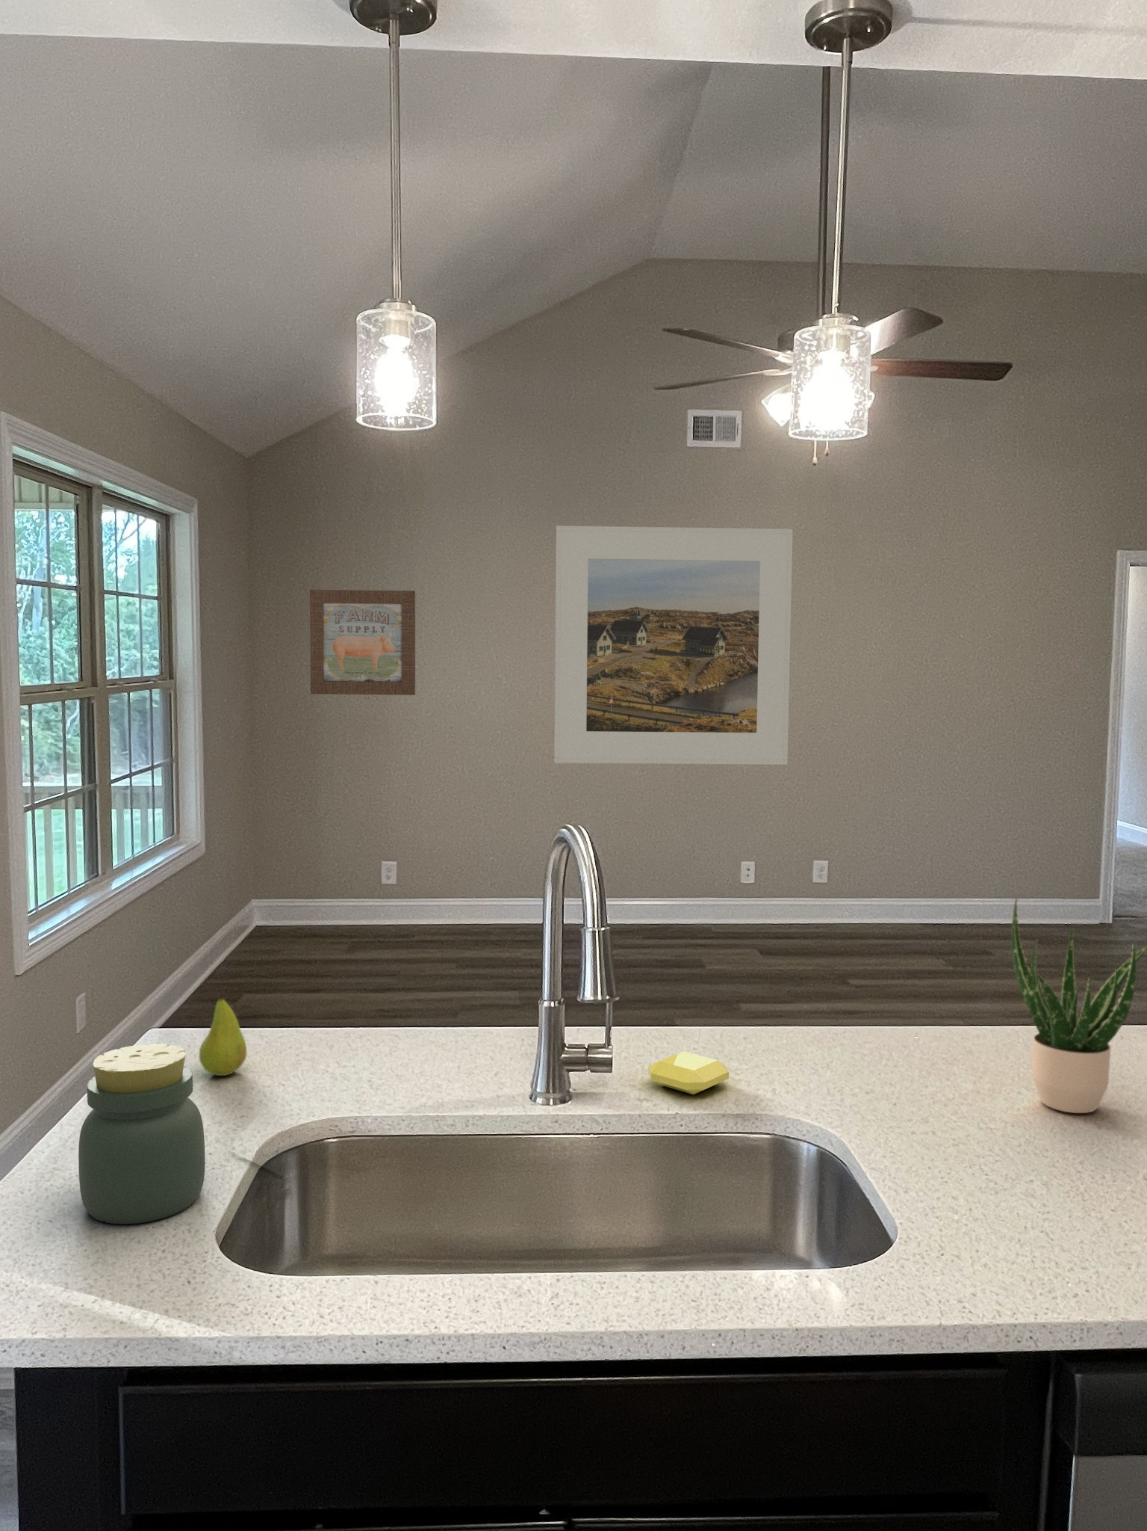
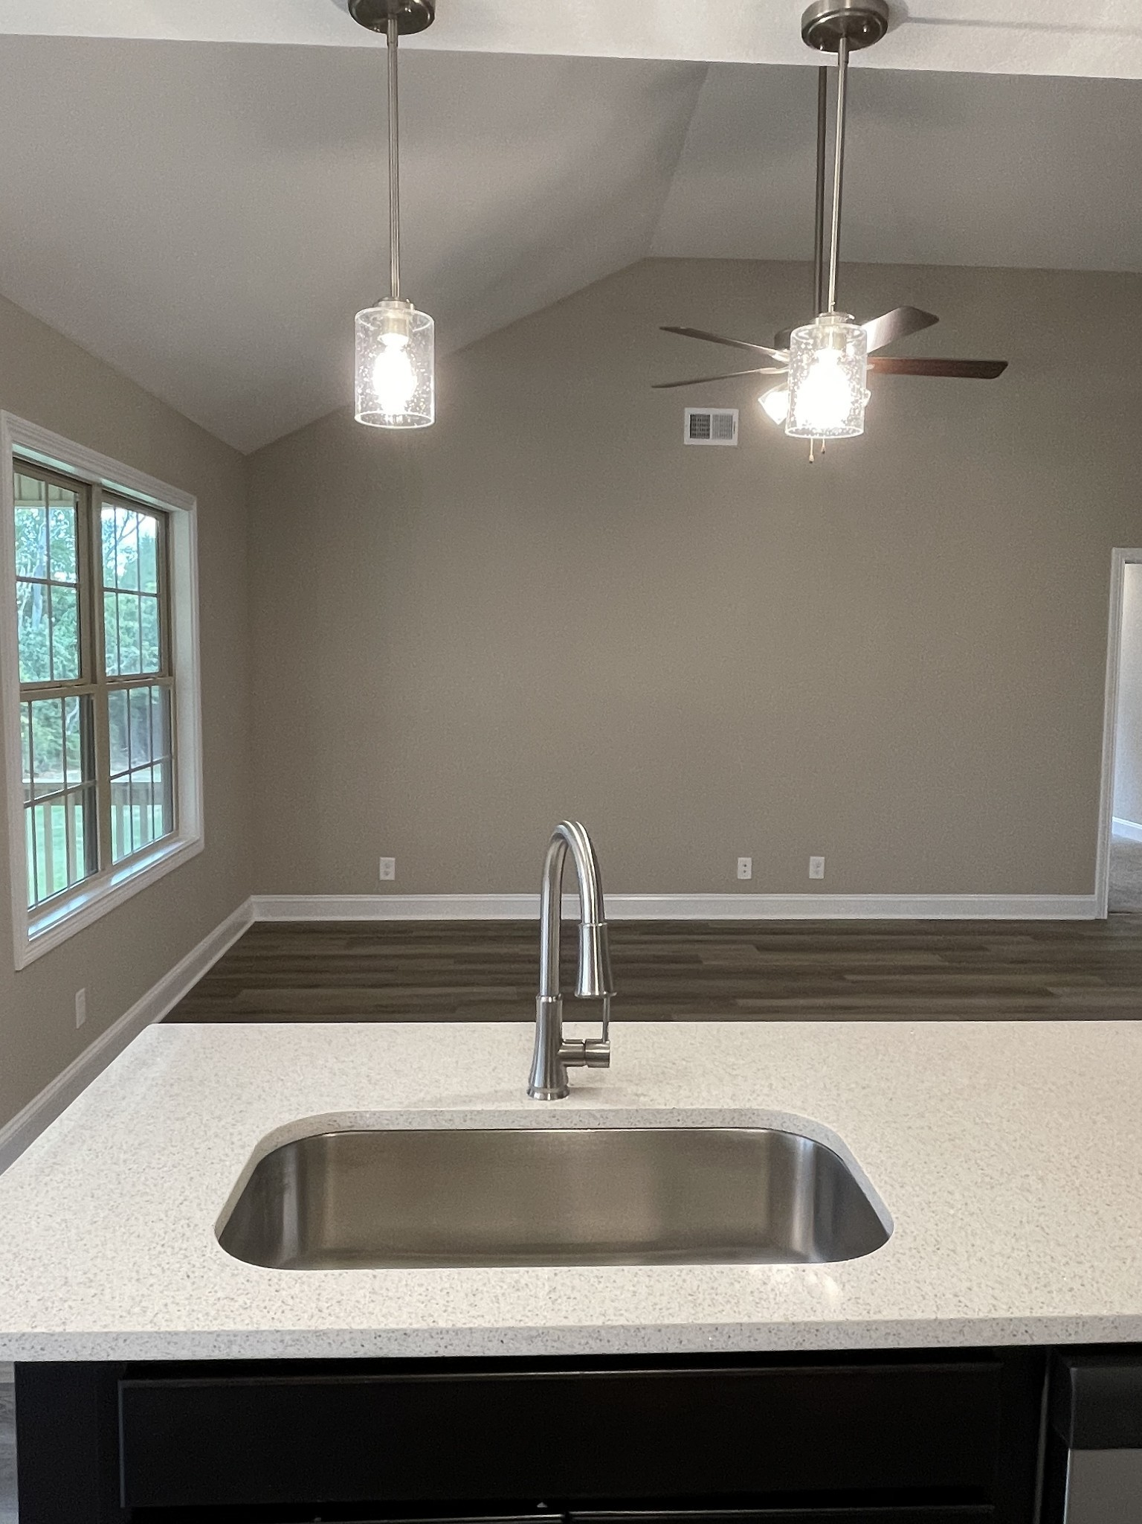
- soap bar (688, 1072)
- wall art (363, 643)
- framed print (672, 646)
- potted plant (1071, 1007)
- fruit (223, 1030)
- jar (142, 1128)
